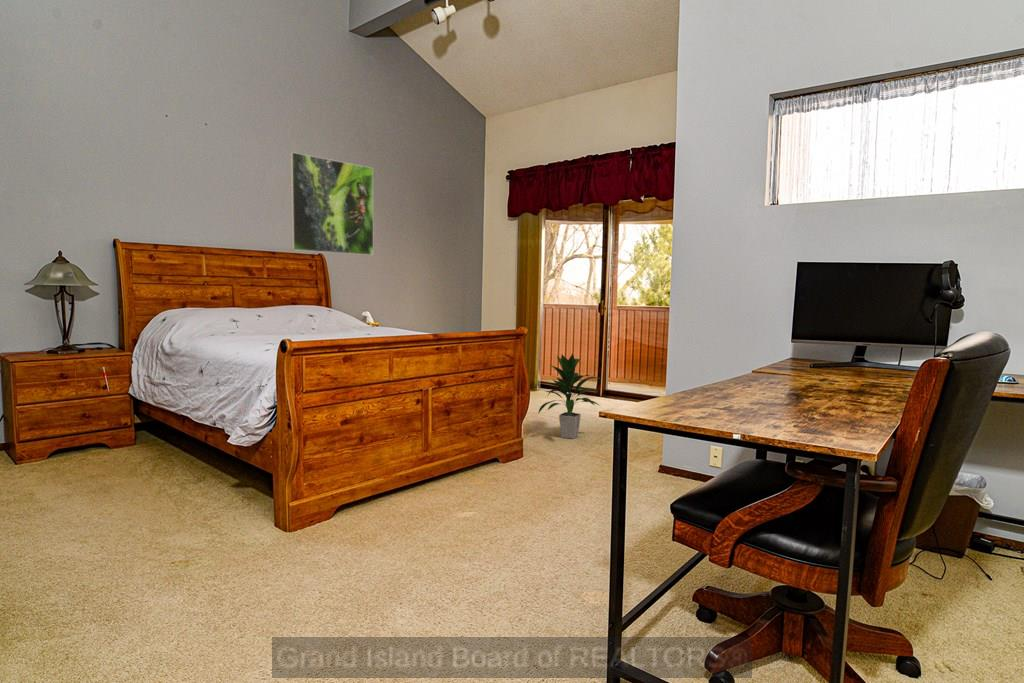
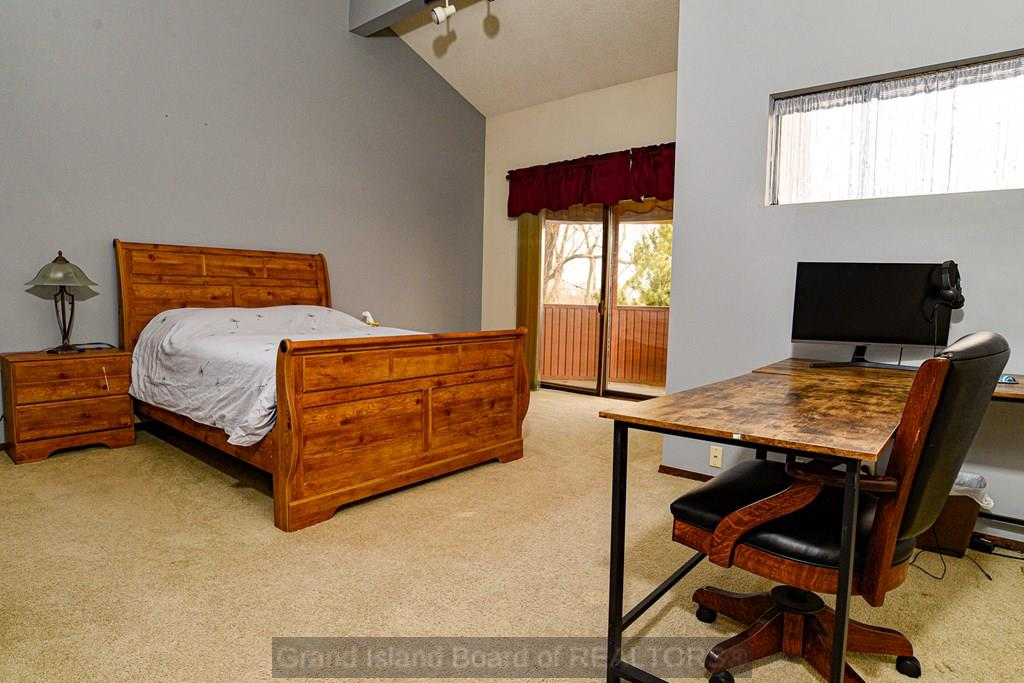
- indoor plant (568, 394)
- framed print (334, 206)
